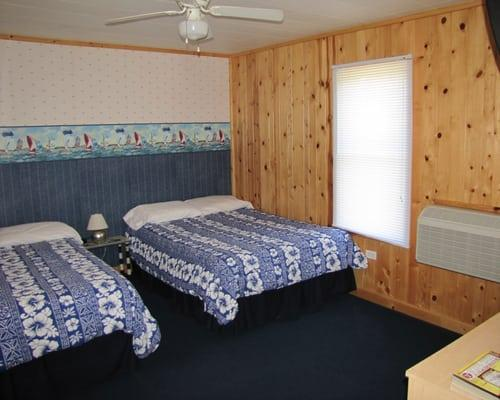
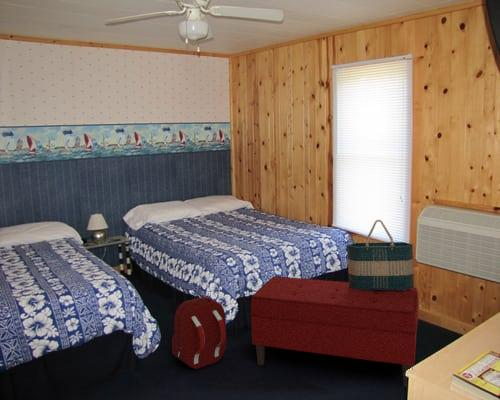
+ tote bag (381, 254)
+ backpack (200, 330)
+ bench (335, 326)
